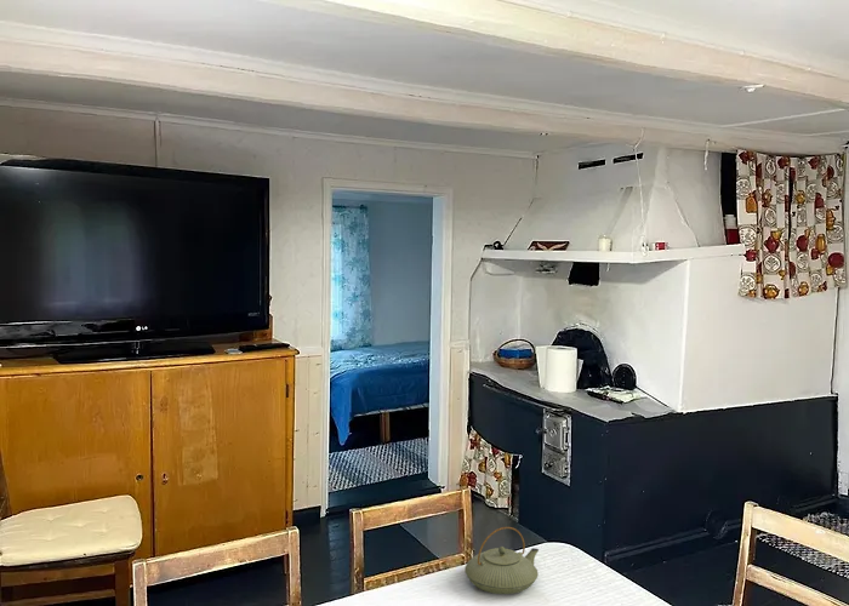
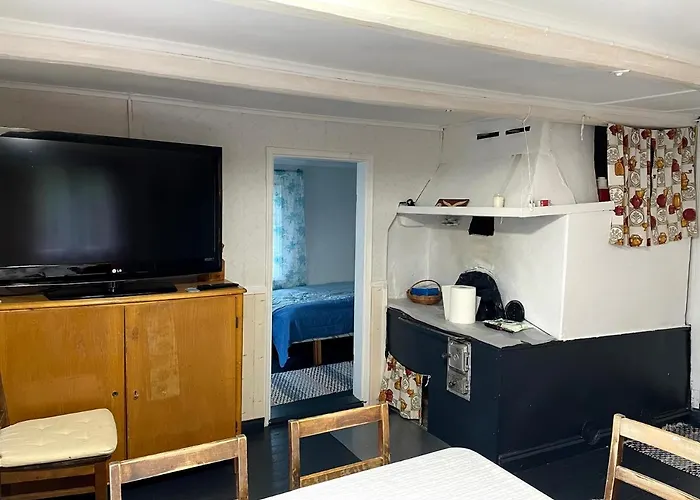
- teapot (506, 554)
